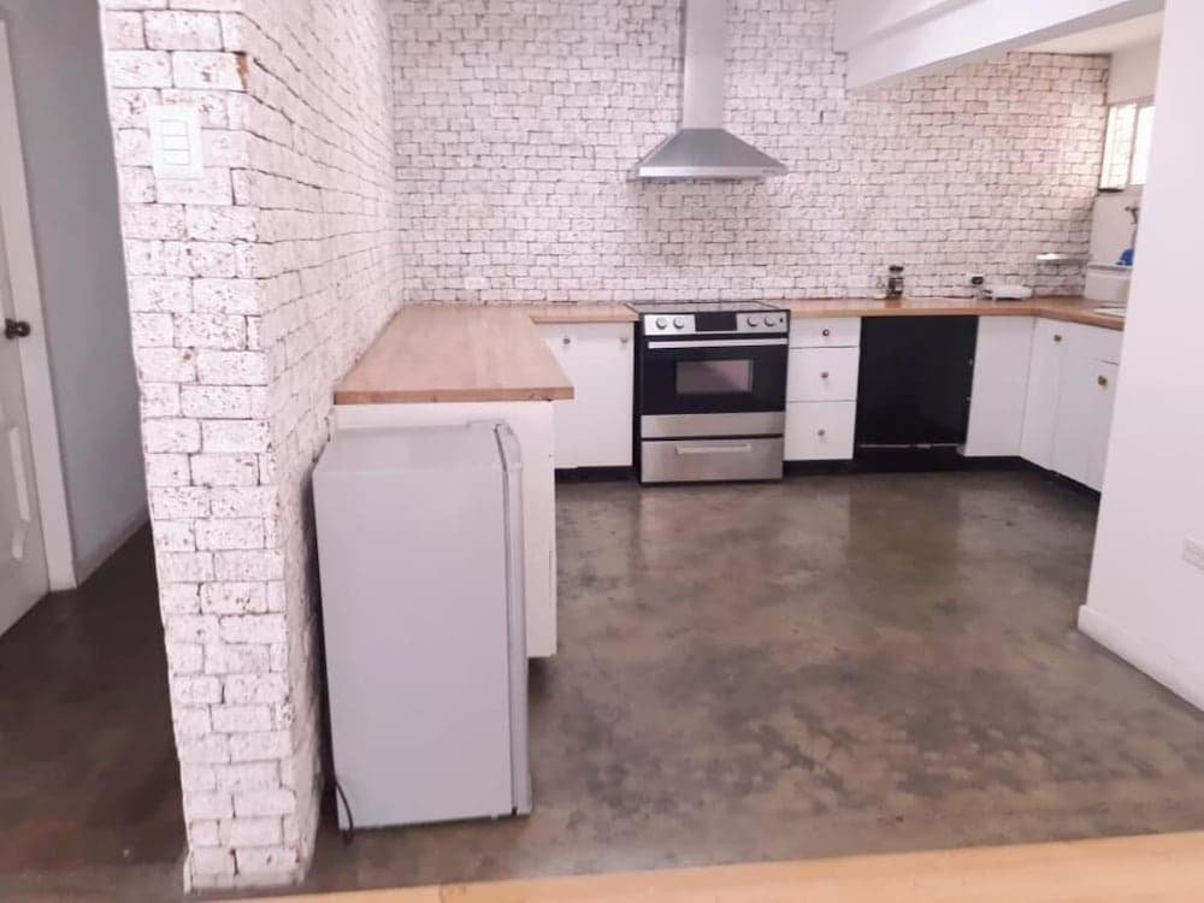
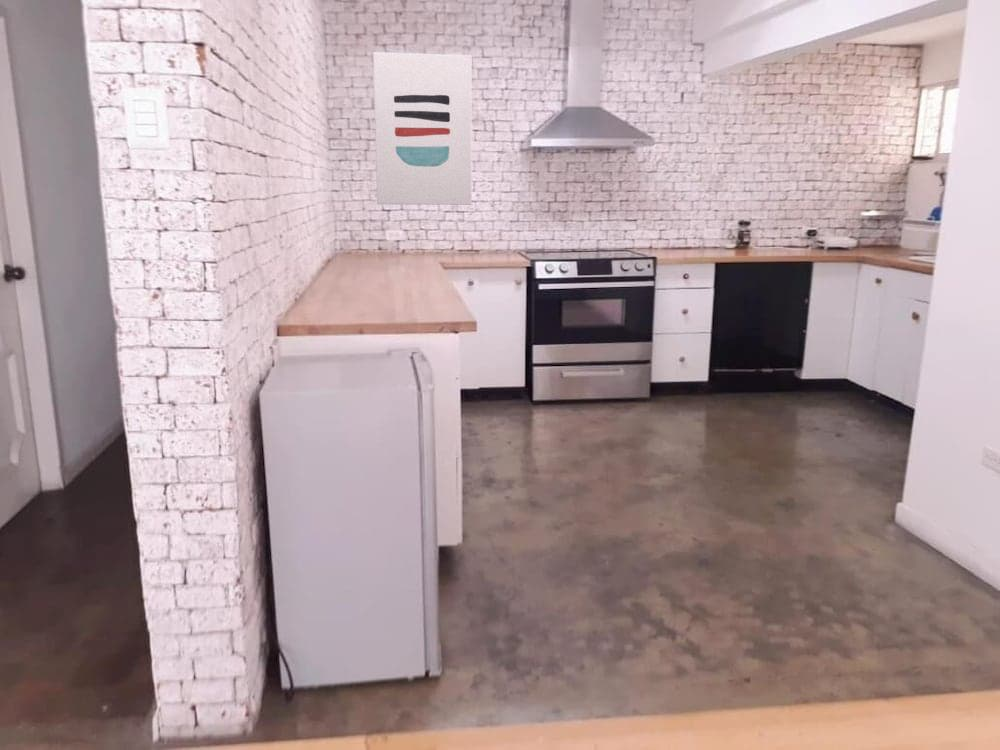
+ wall art (423, 130)
